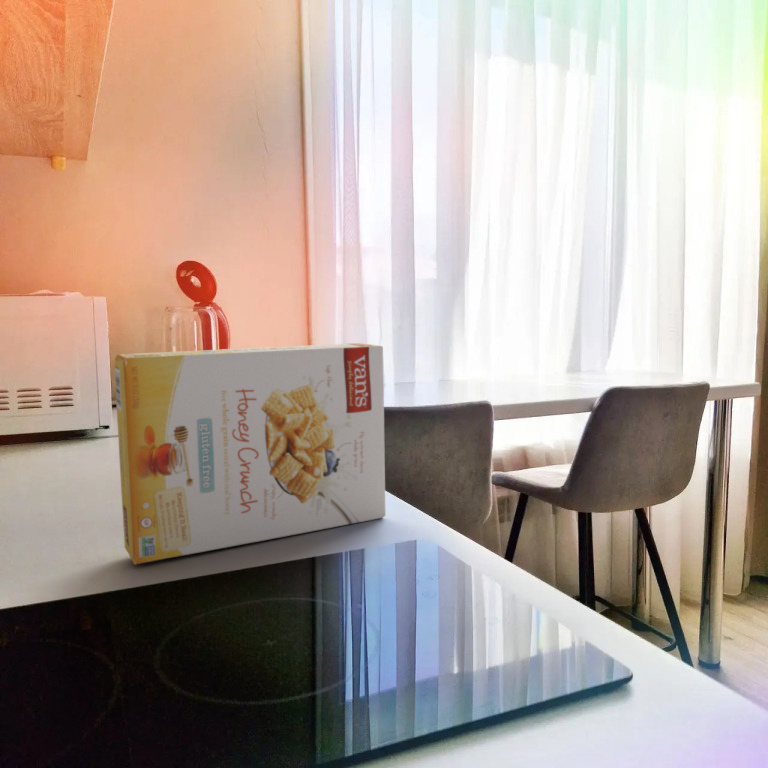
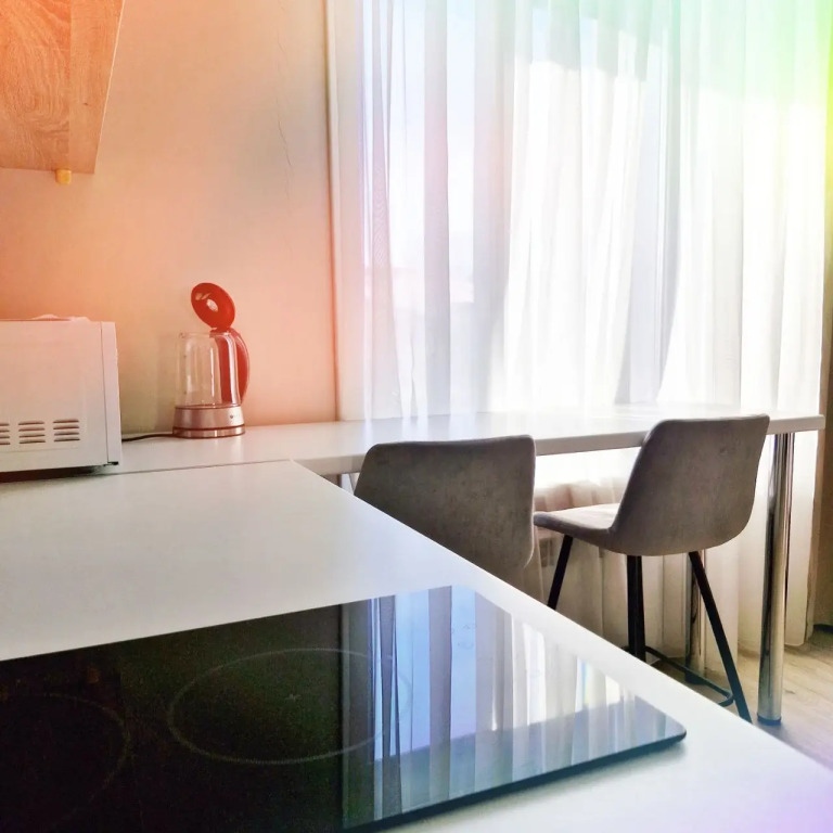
- cereal box (261, 443)
